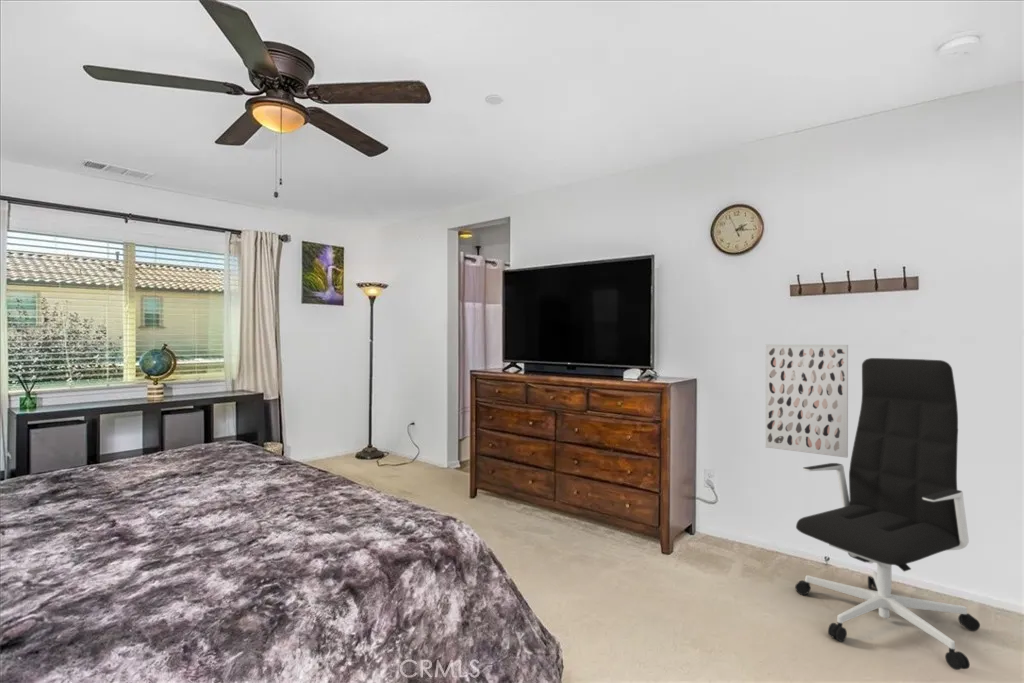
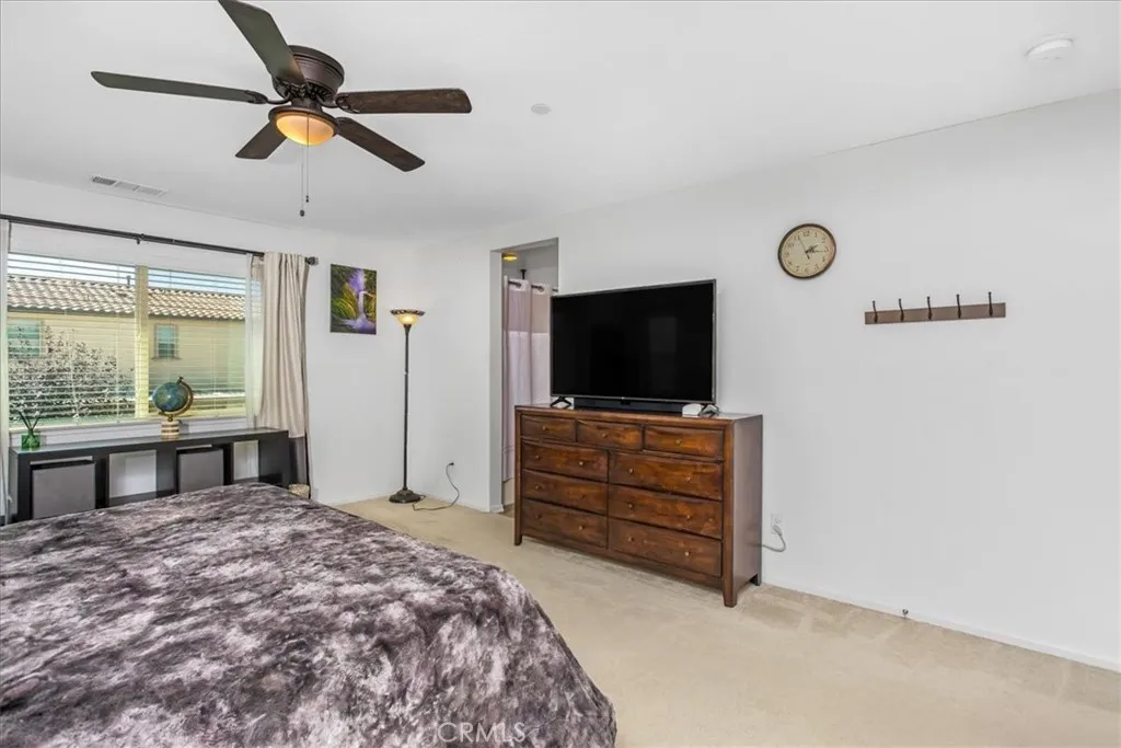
- office chair (880, 490)
- wall art (805, 398)
